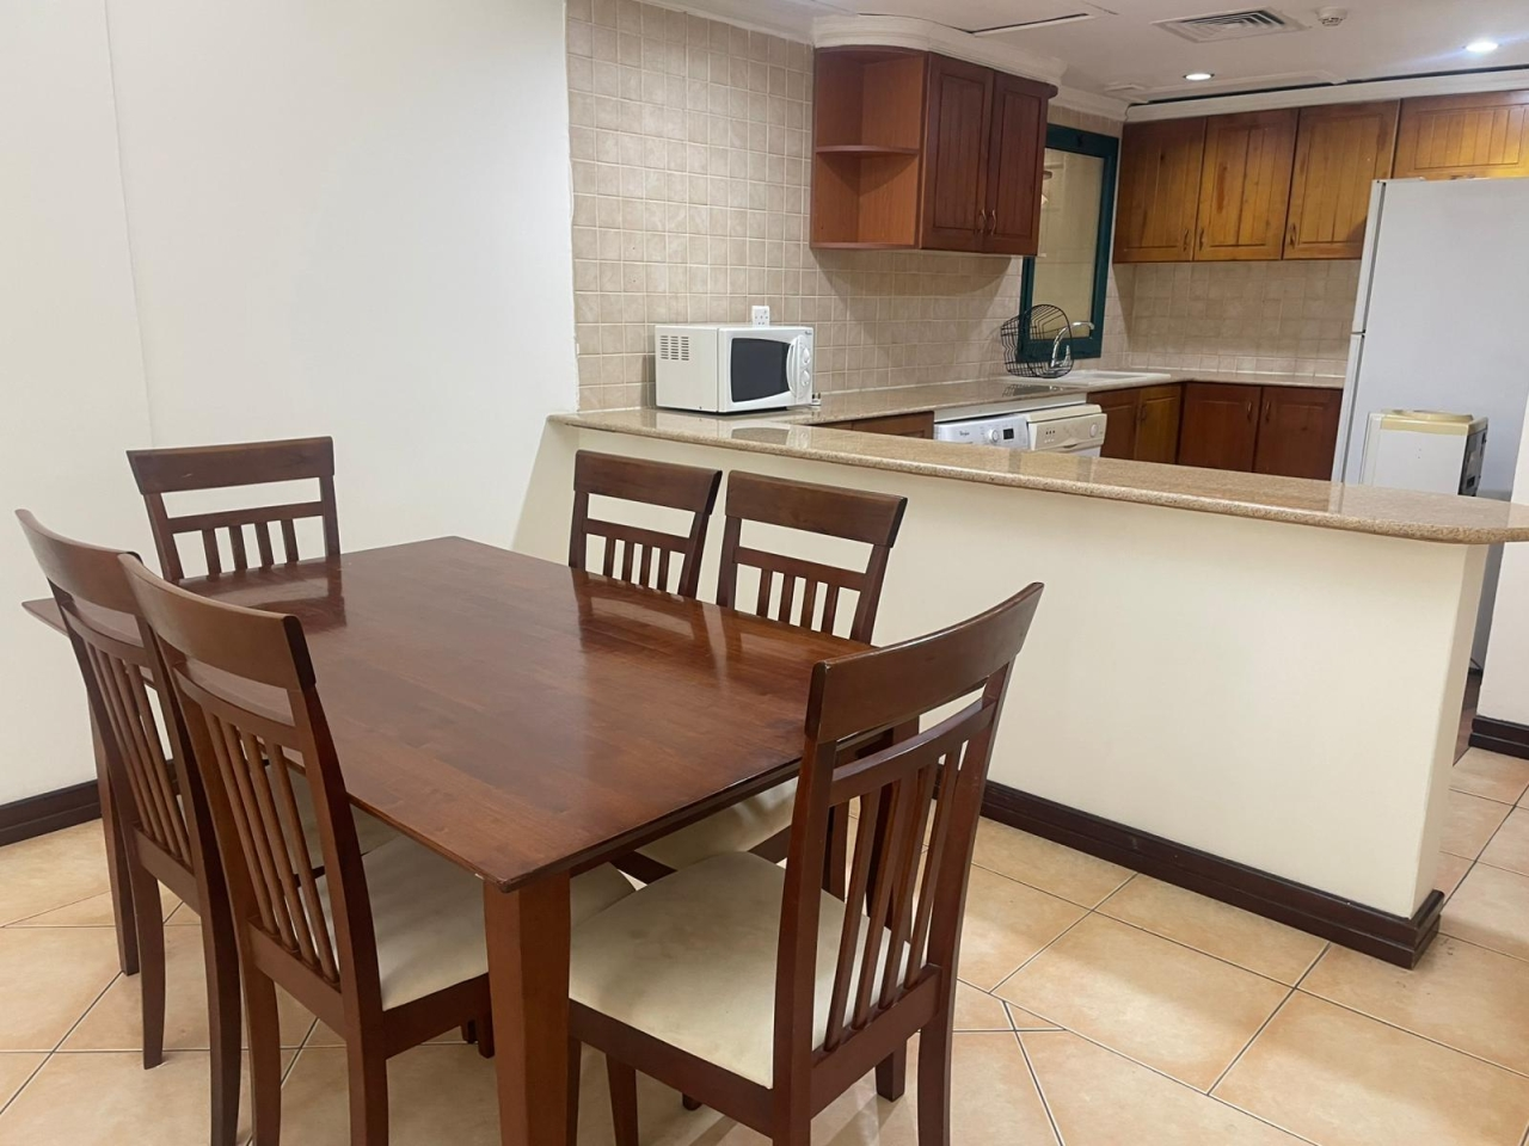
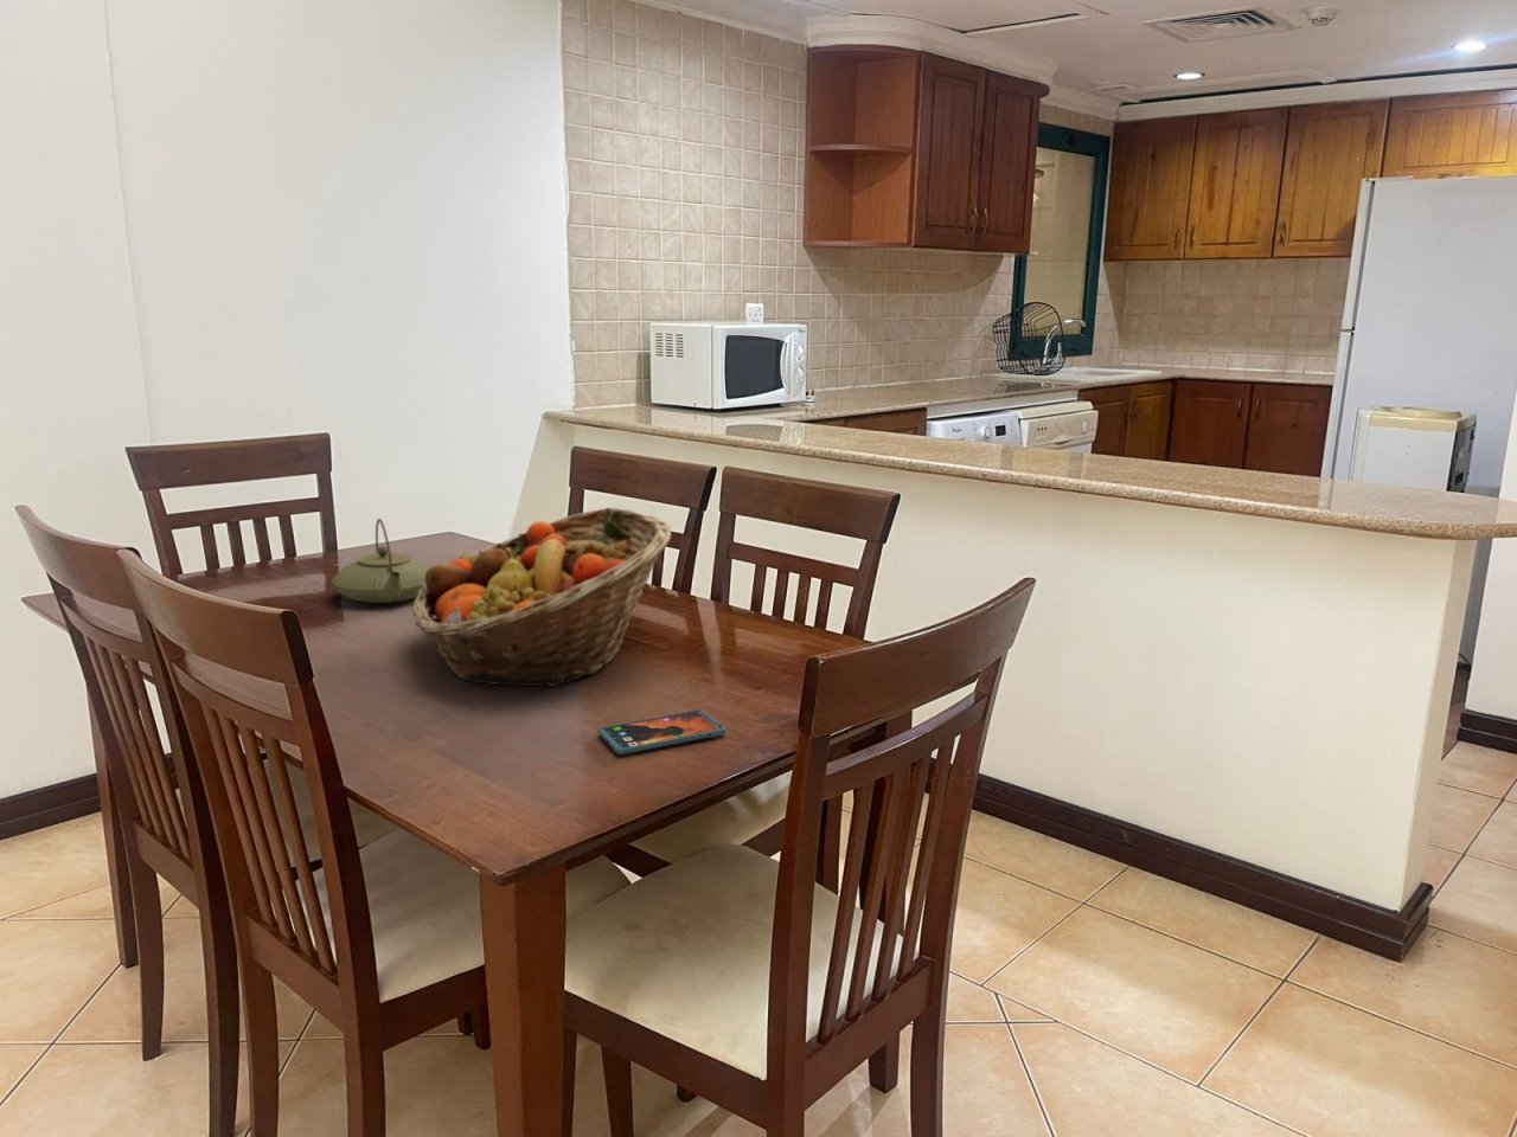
+ smartphone (662, 731)
+ teapot (383, 559)
+ fruit basket (541, 588)
